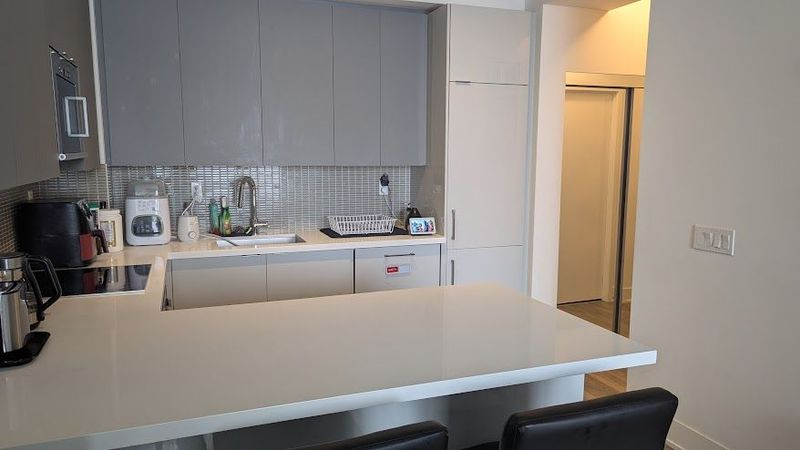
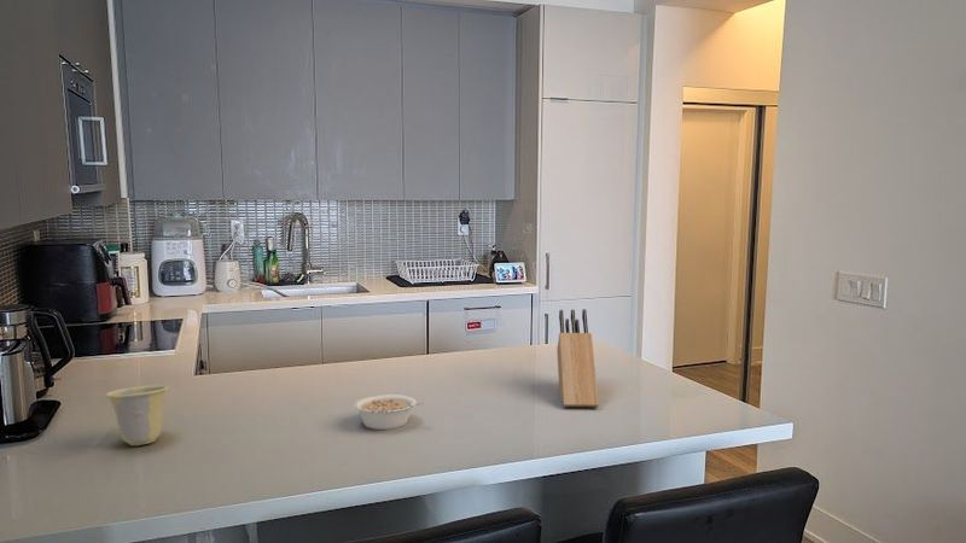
+ cup (139, 414)
+ knife block (576, 354)
+ legume (388, 410)
